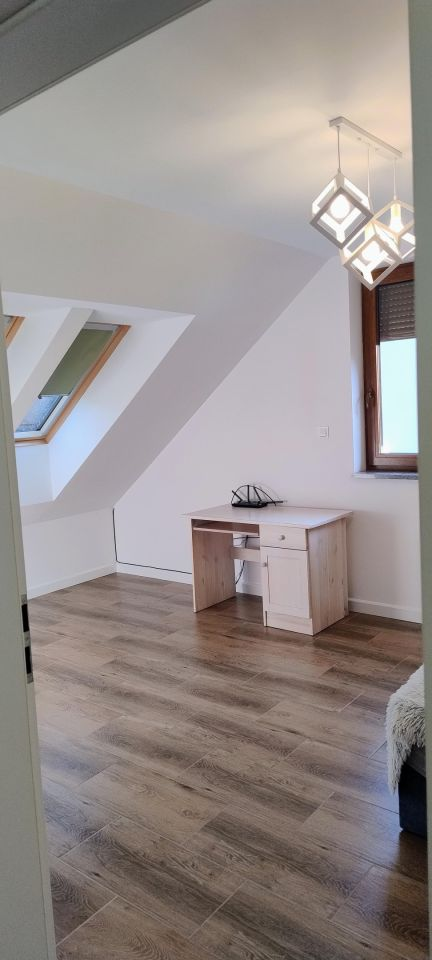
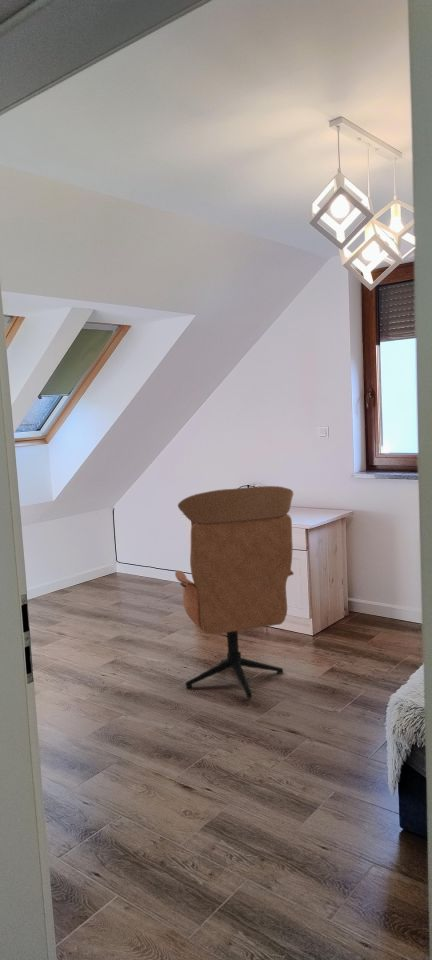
+ office chair (232, 583)
